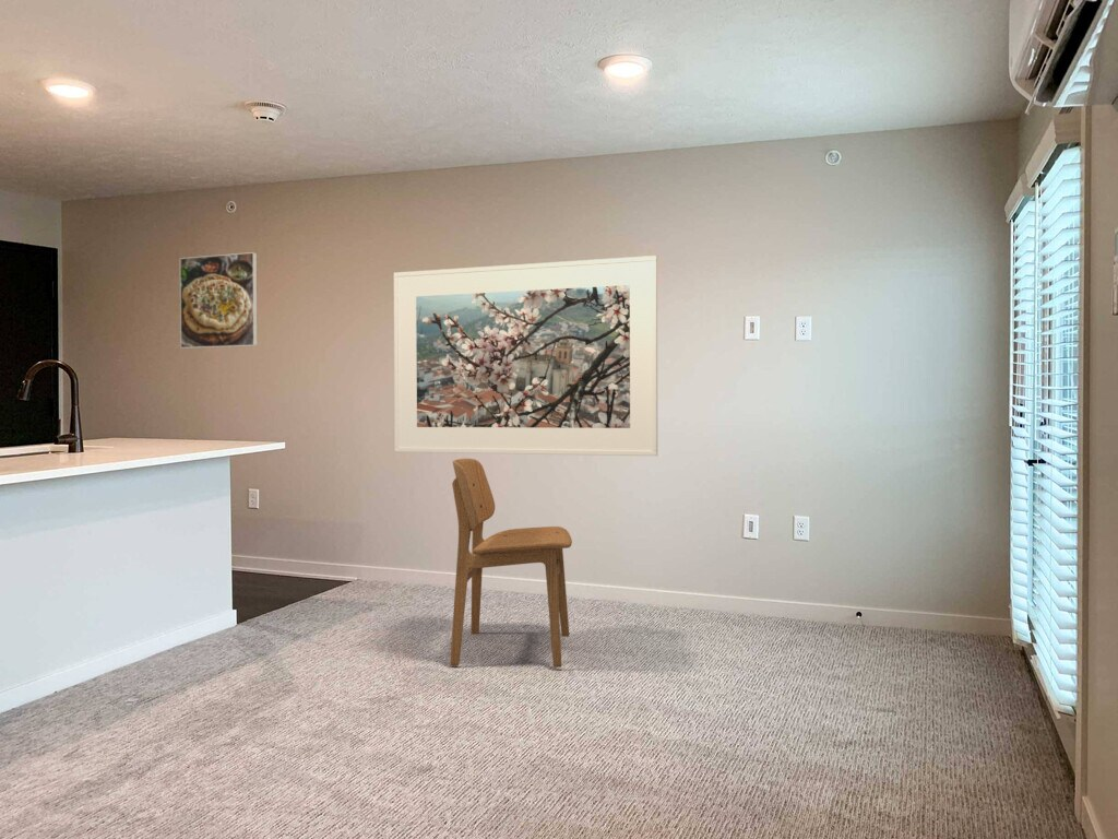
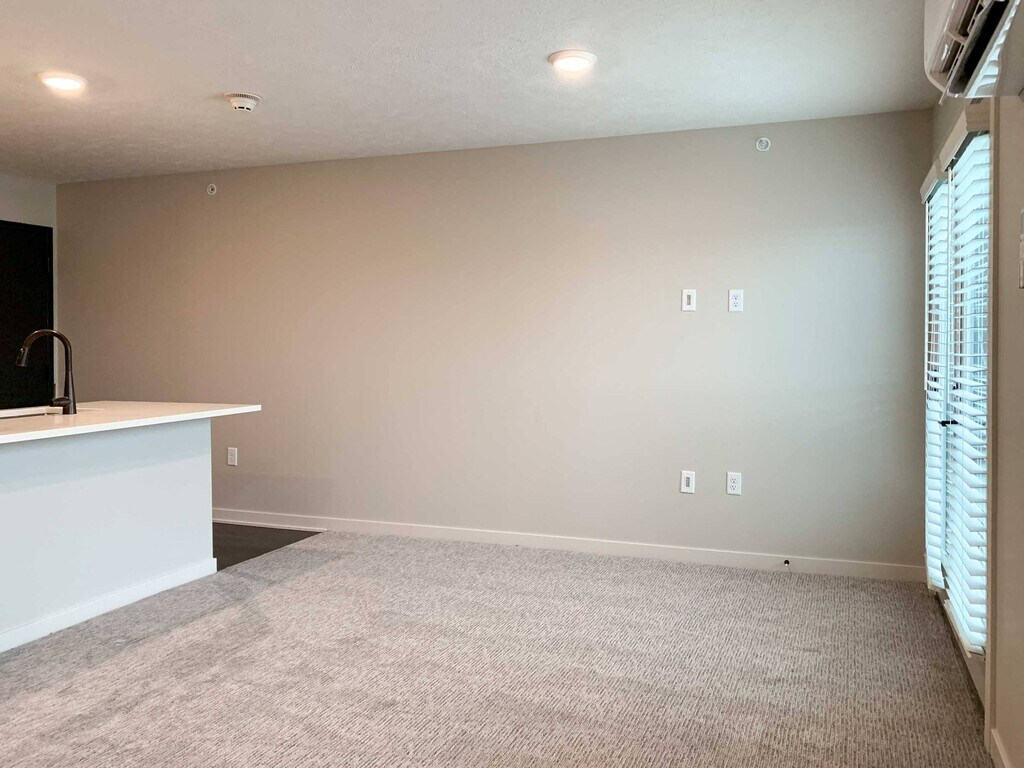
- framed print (519, 358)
- dining chair (513, 555)
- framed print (217, 300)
